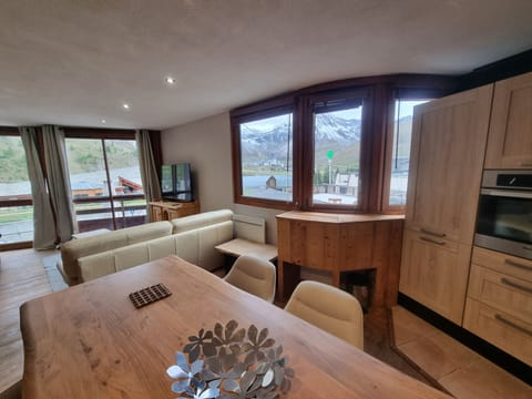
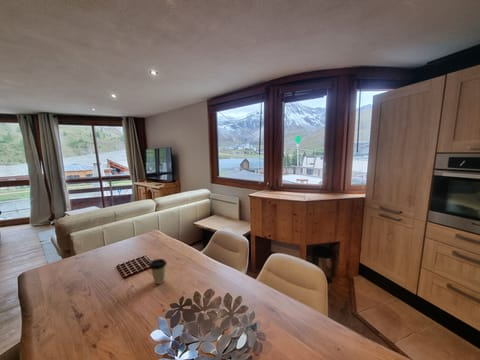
+ coffee cup (158, 271)
